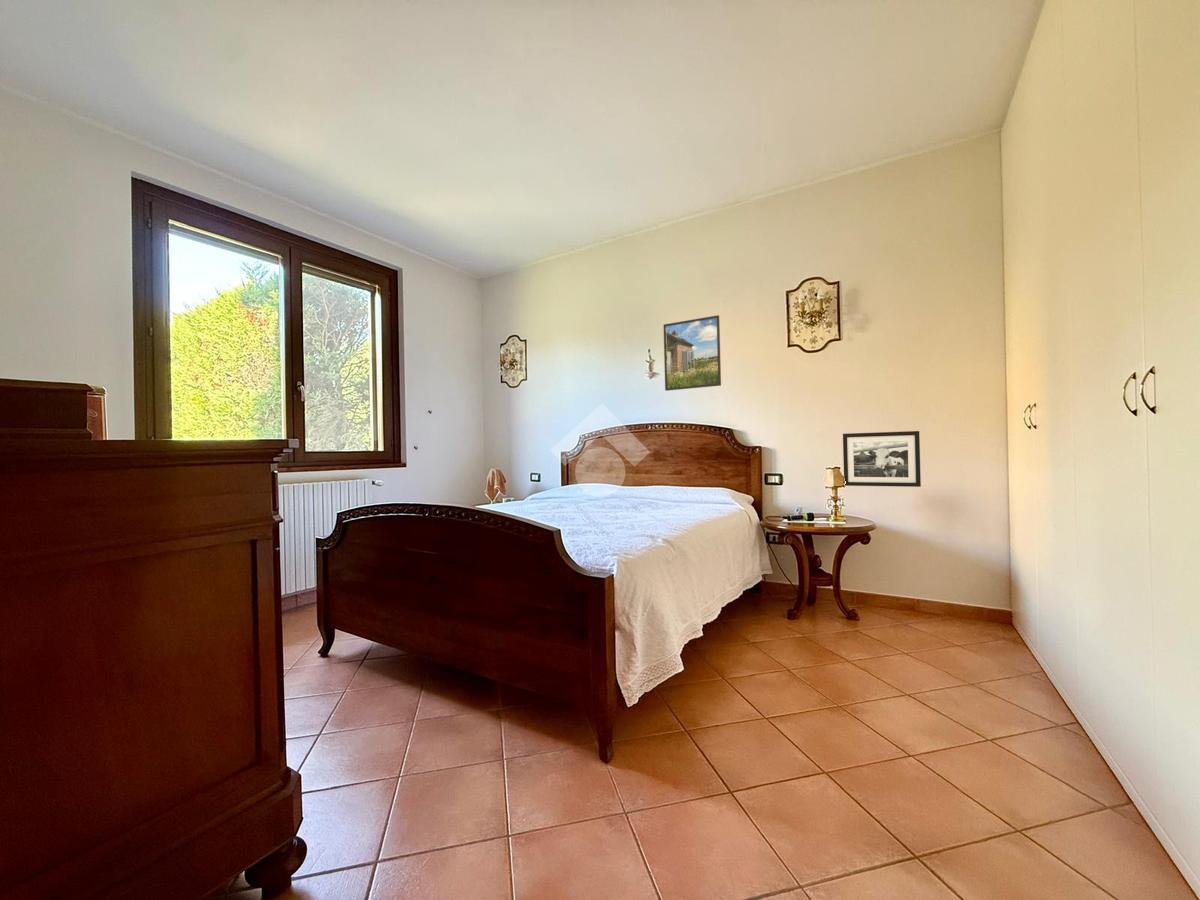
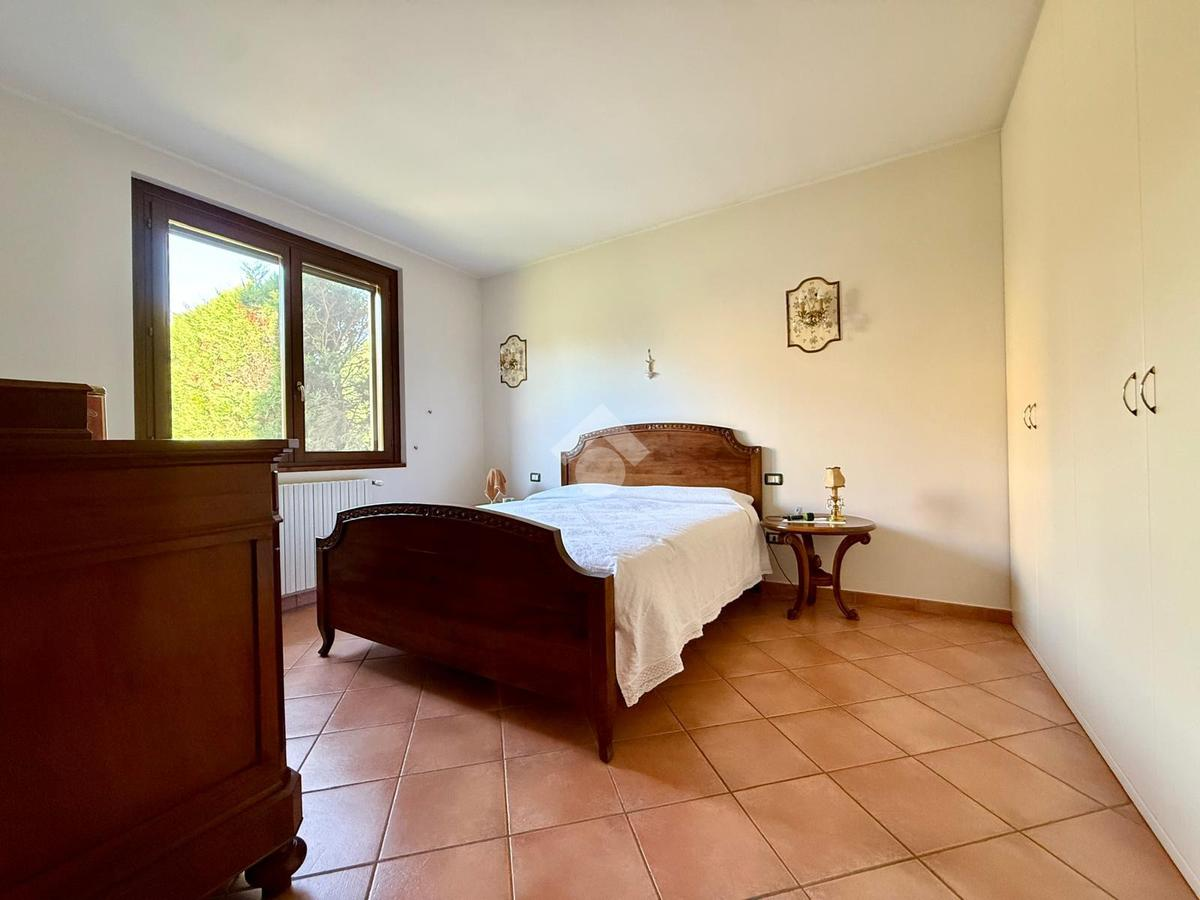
- picture frame (880, 459)
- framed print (691, 354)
